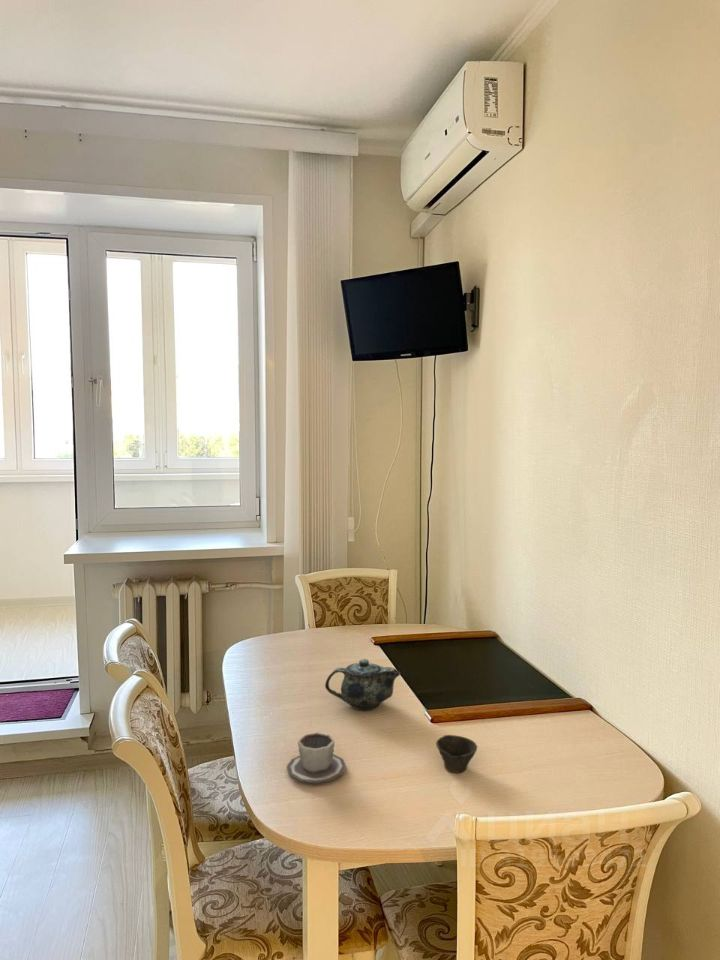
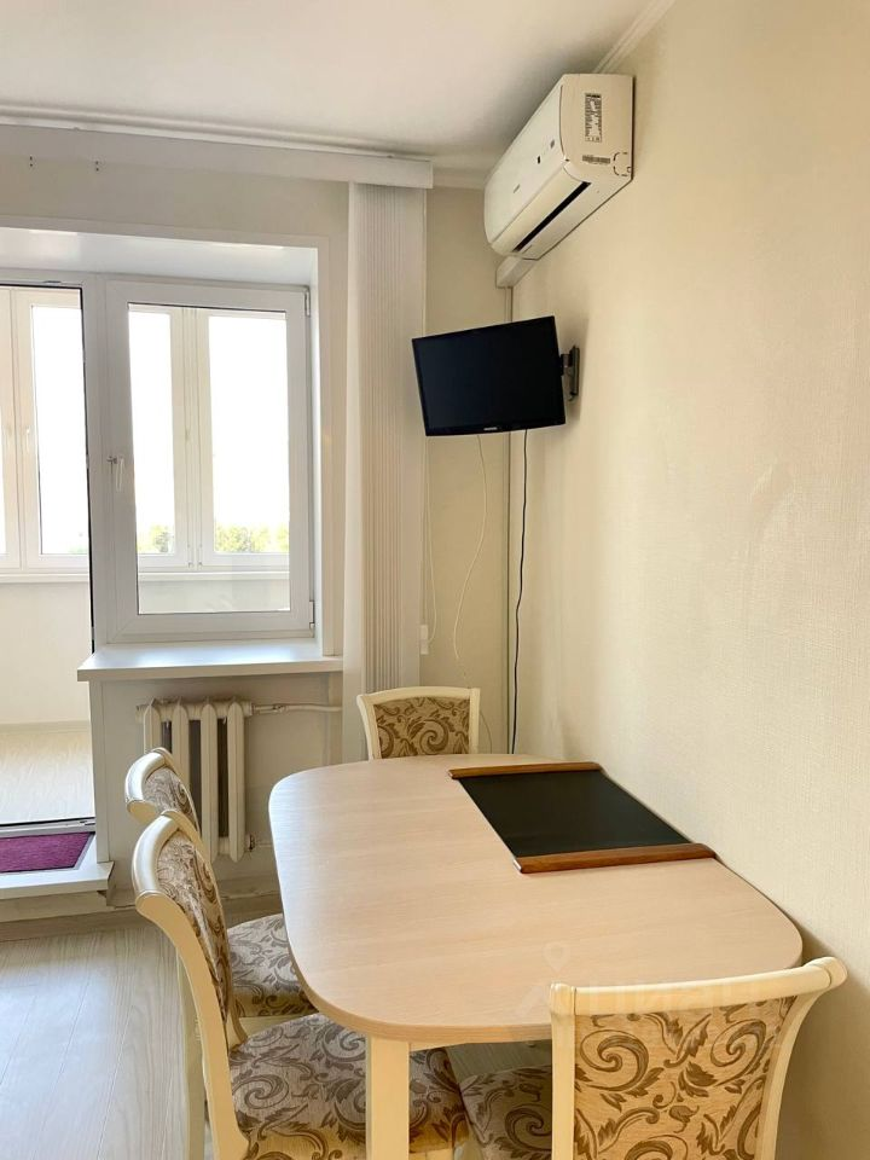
- chinaware (362, 681)
- cup (316, 755)
- cup (455, 754)
